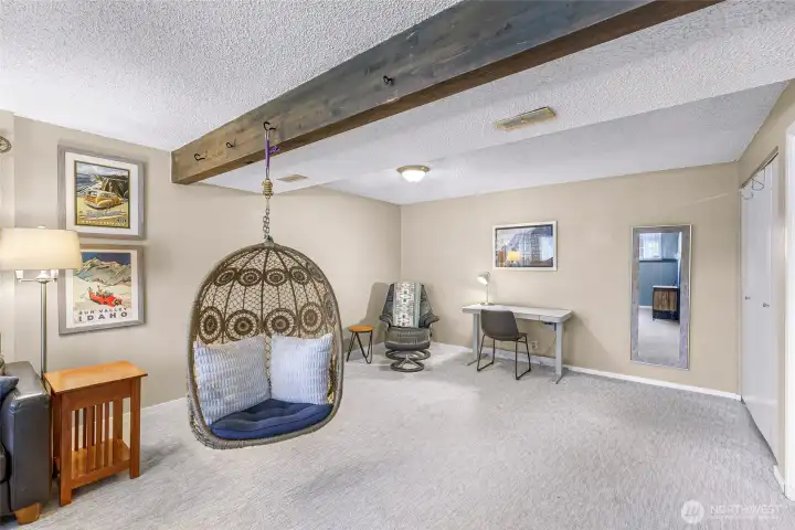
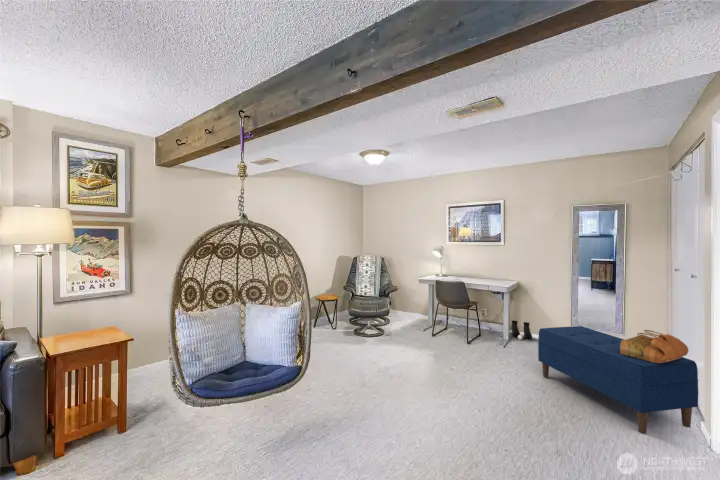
+ handbag (654, 343)
+ boots (524, 328)
+ bench (605, 370)
